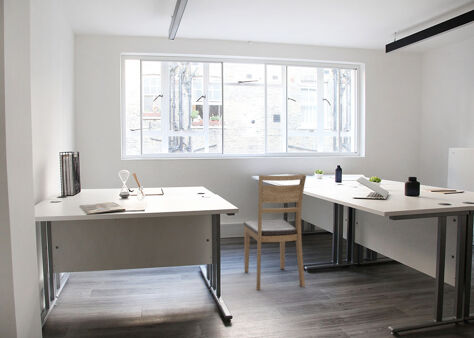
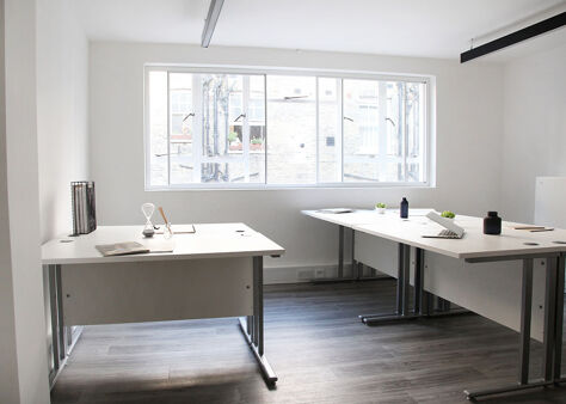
- chair (272, 226)
